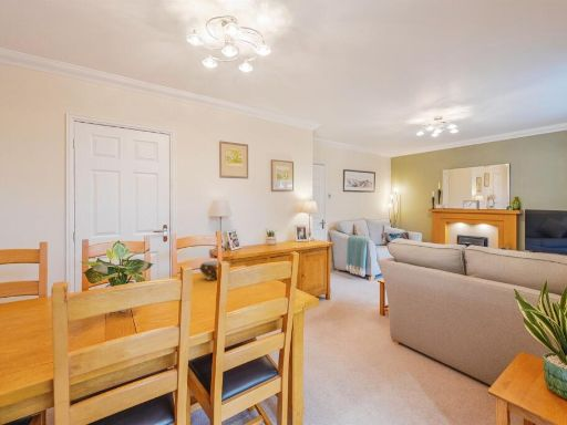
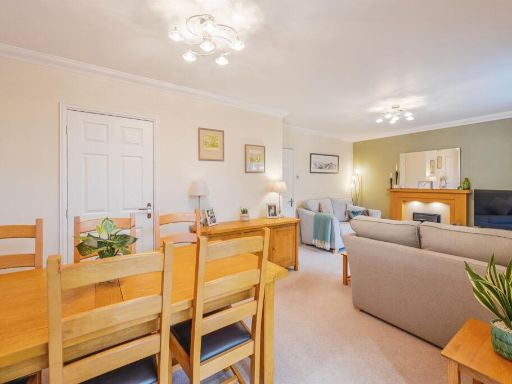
- cup (210, 270)
